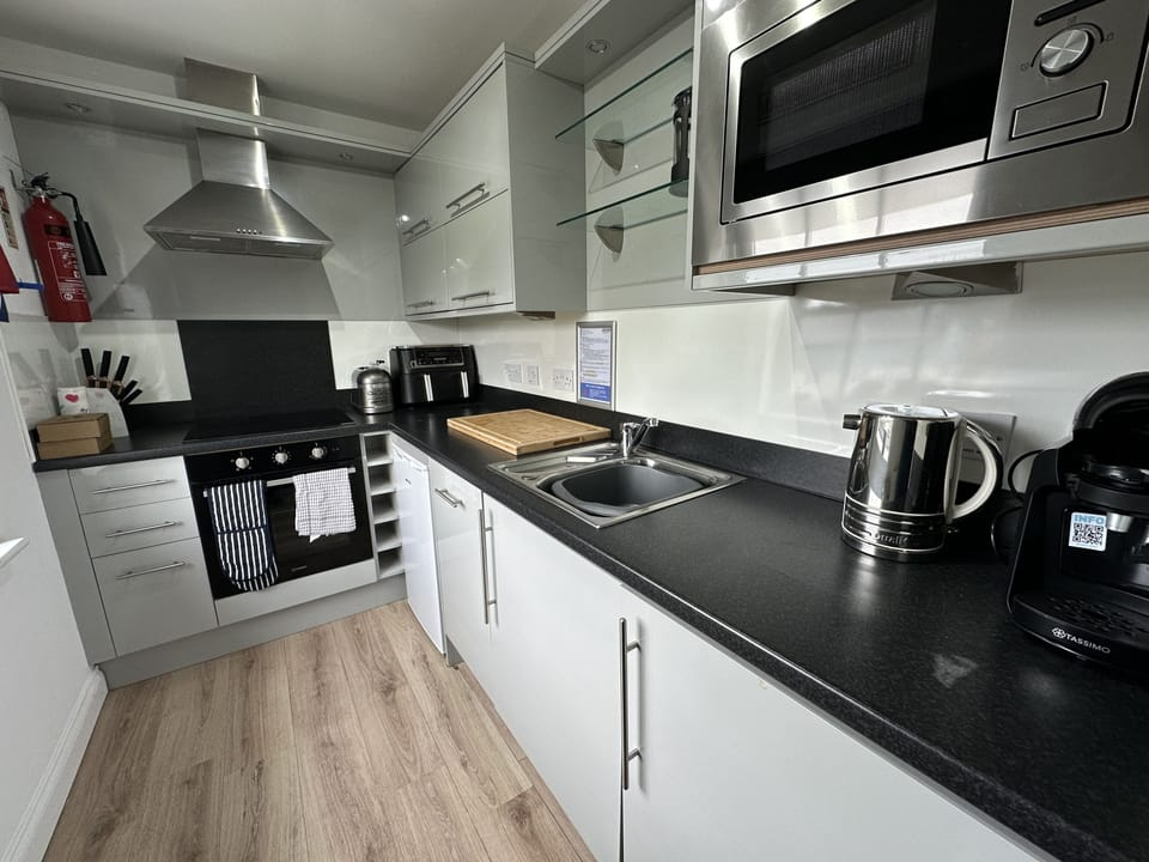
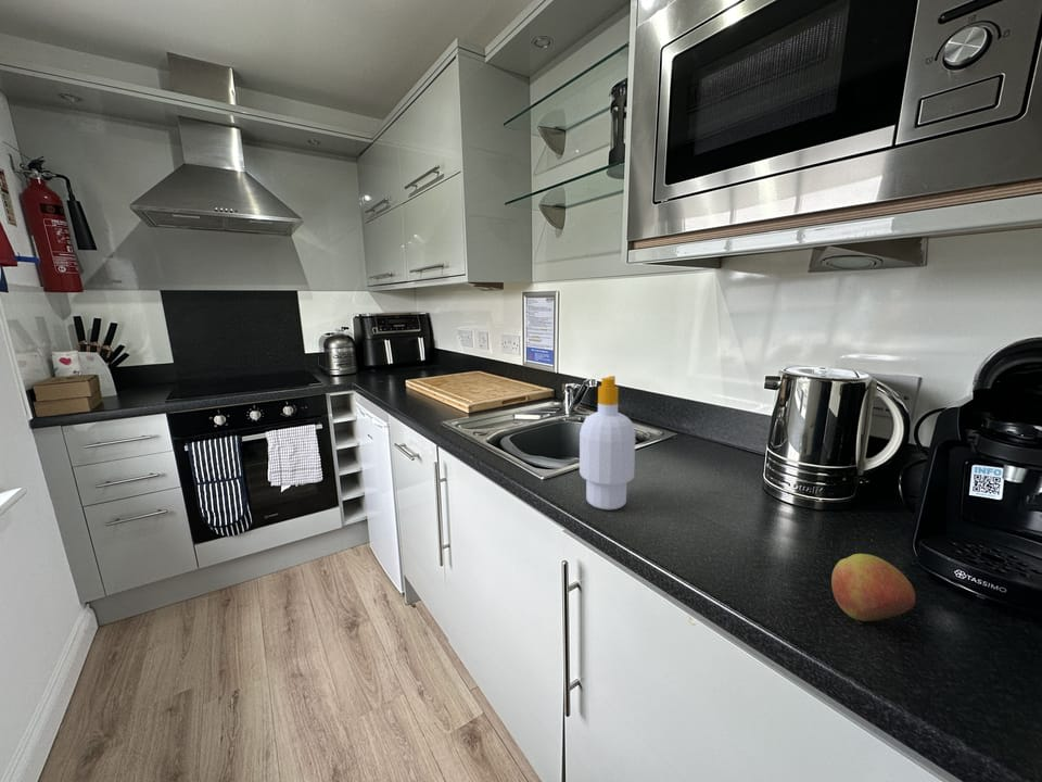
+ apple (869, 589)
+ soap bottle (607, 442)
